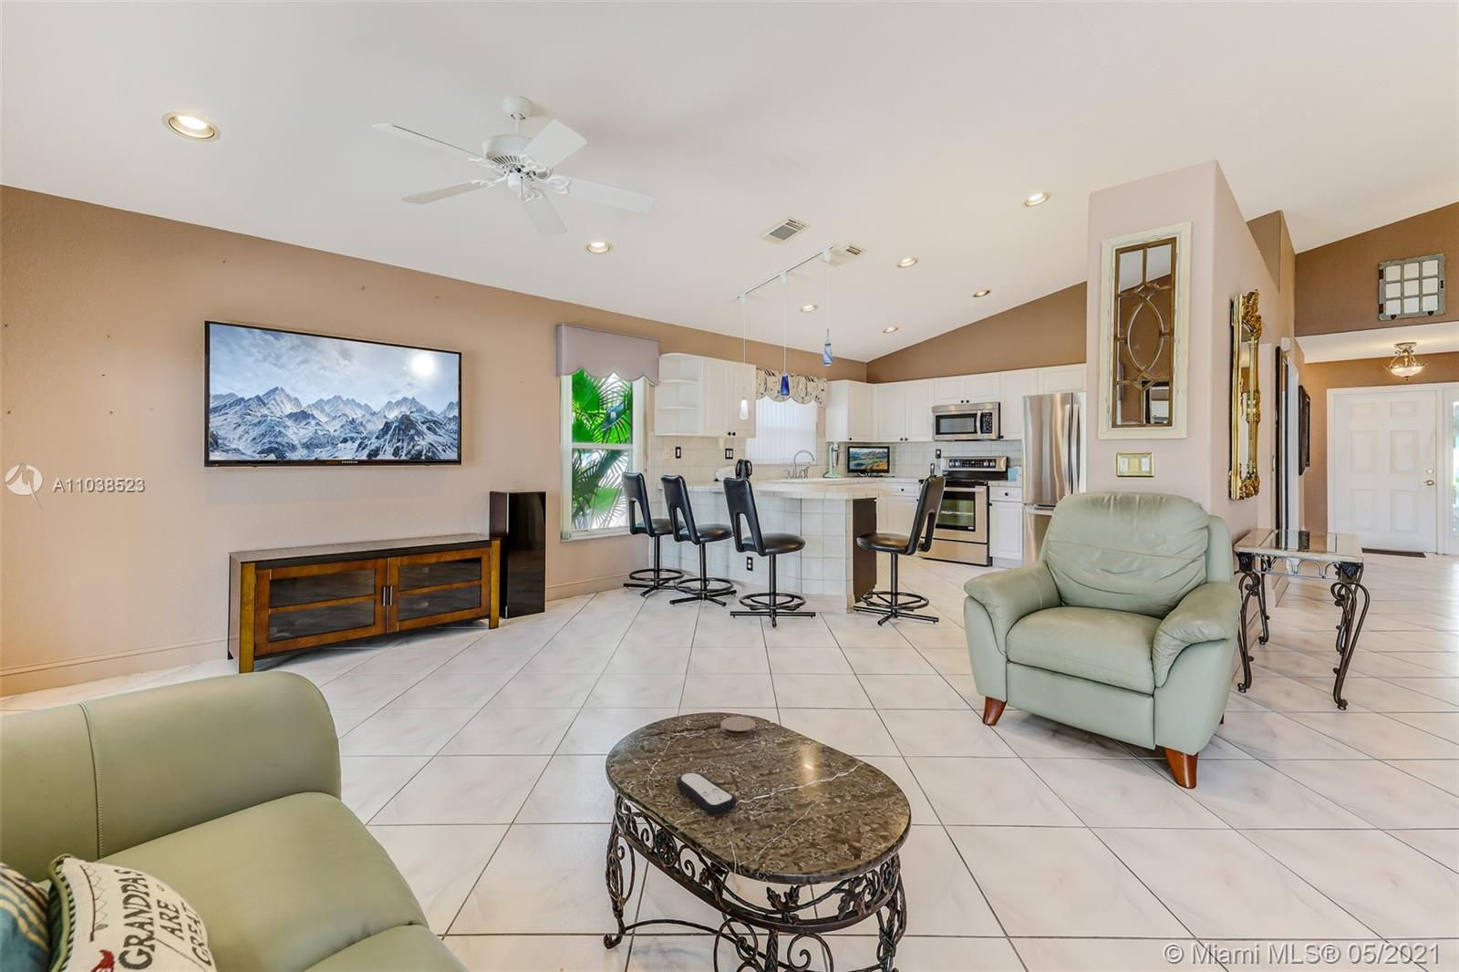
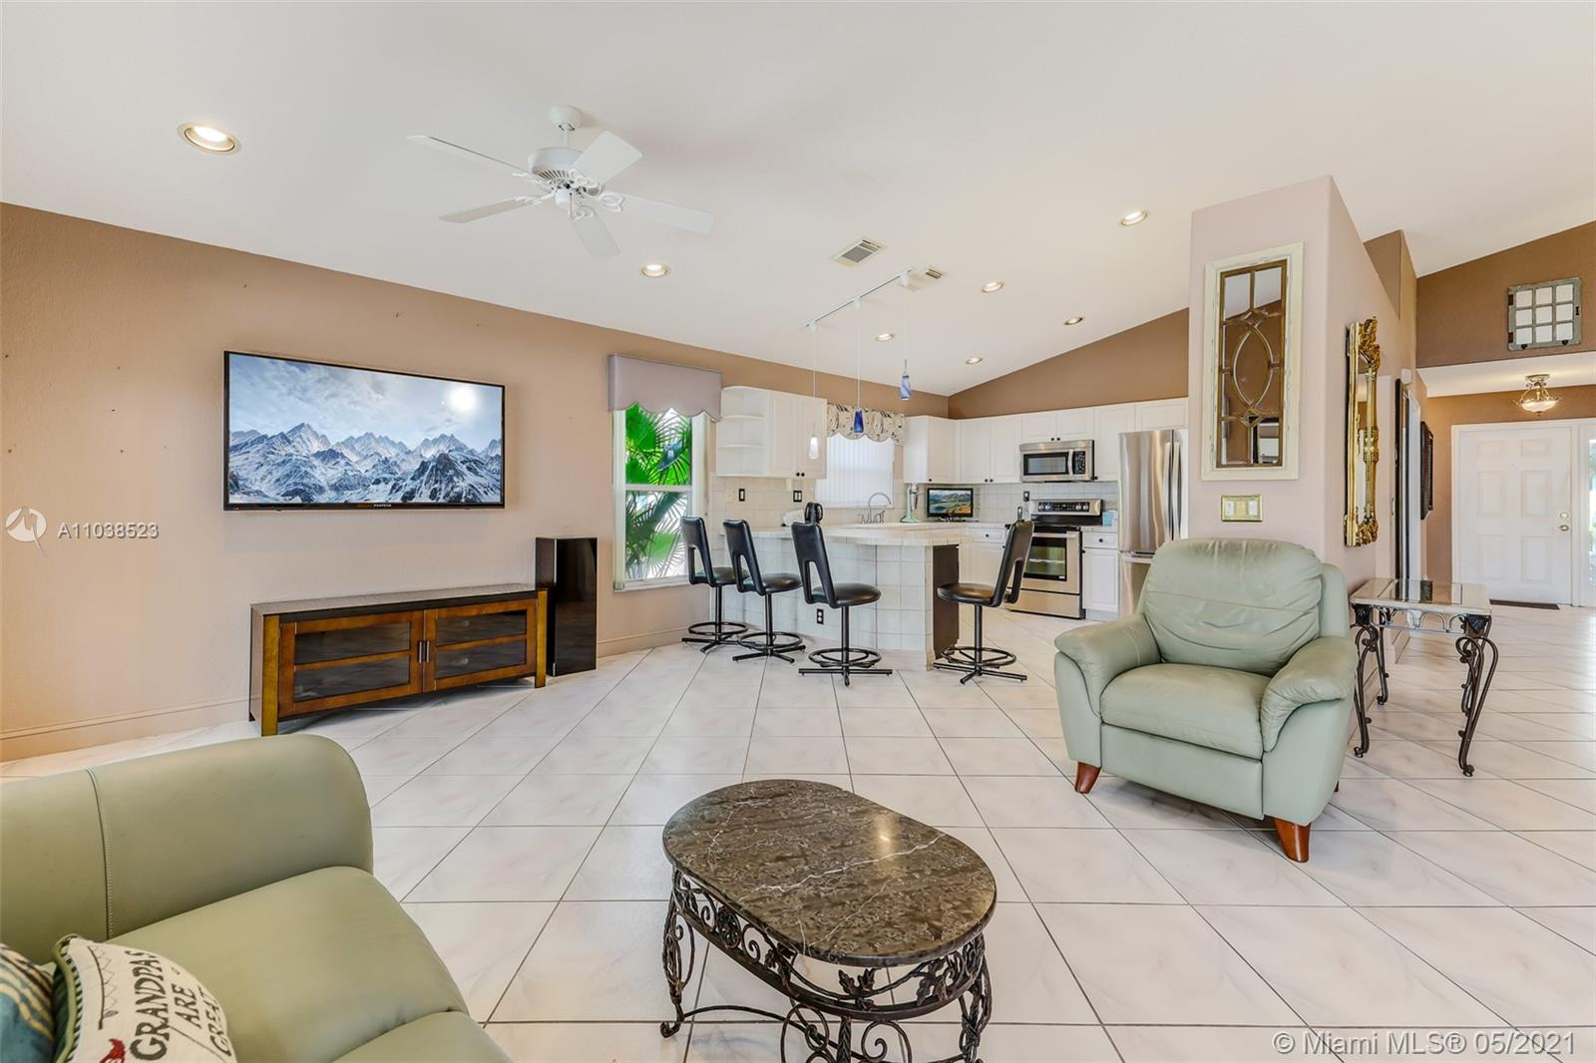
- coaster (738, 726)
- remote control (704, 791)
